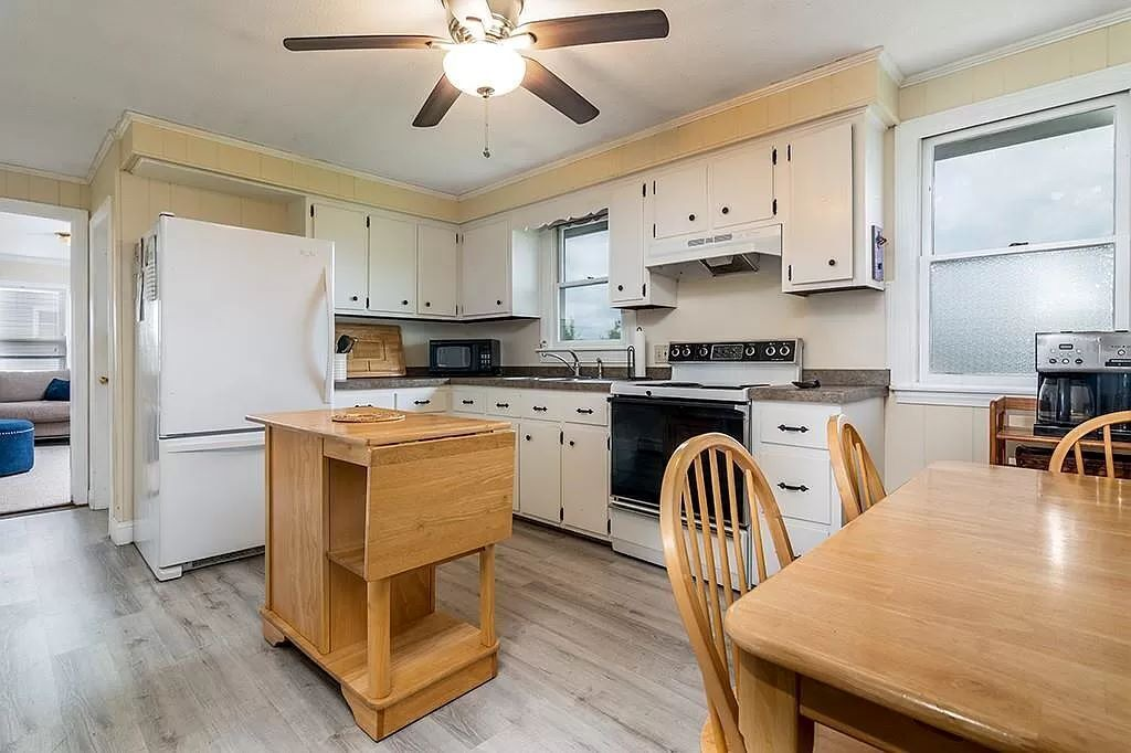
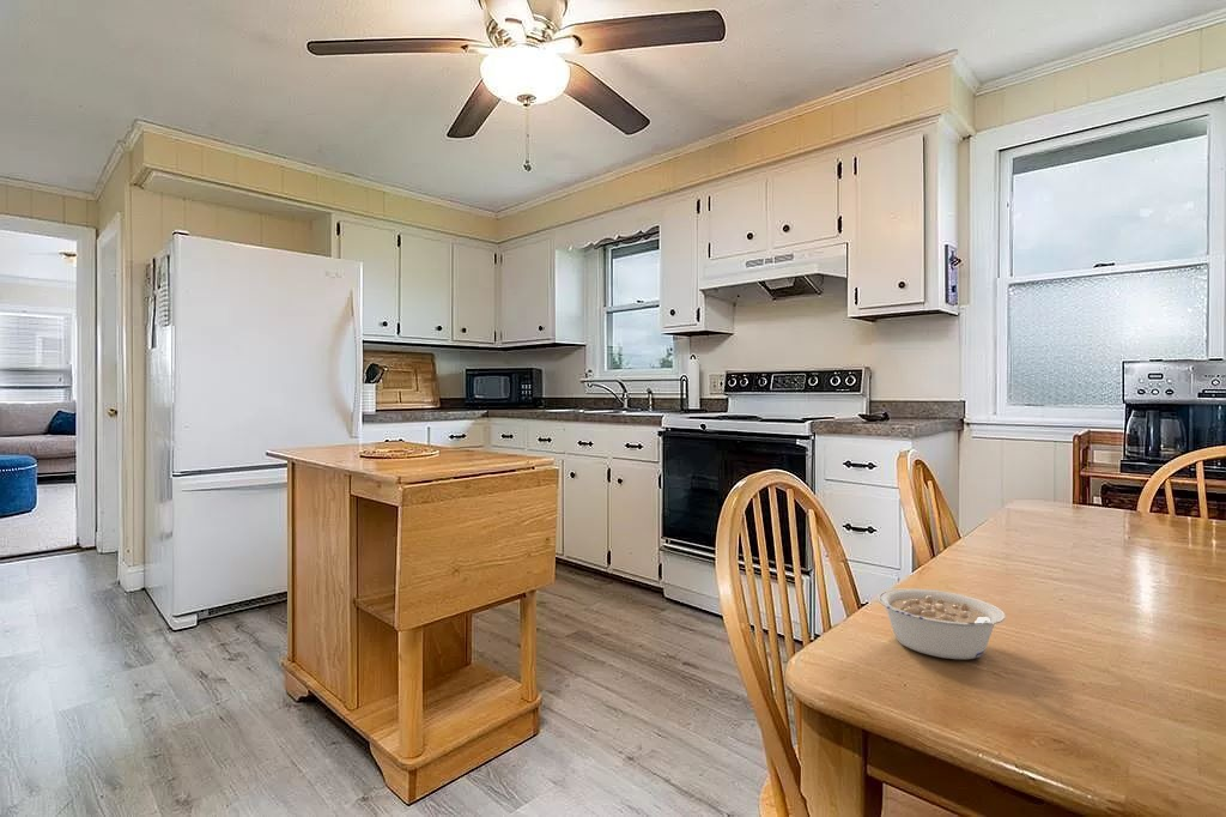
+ legume (942, 622)
